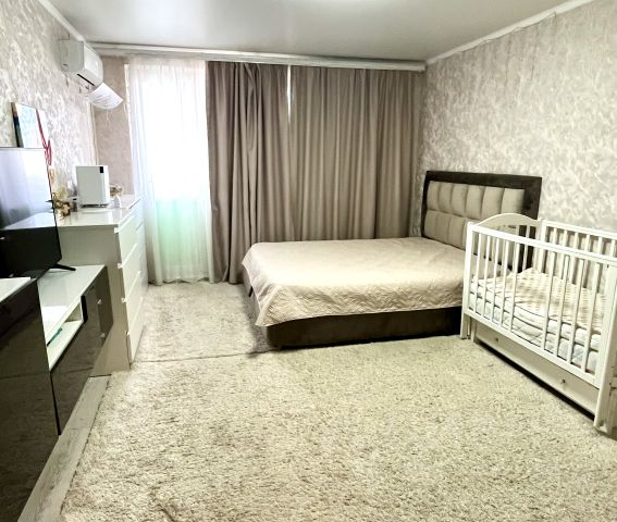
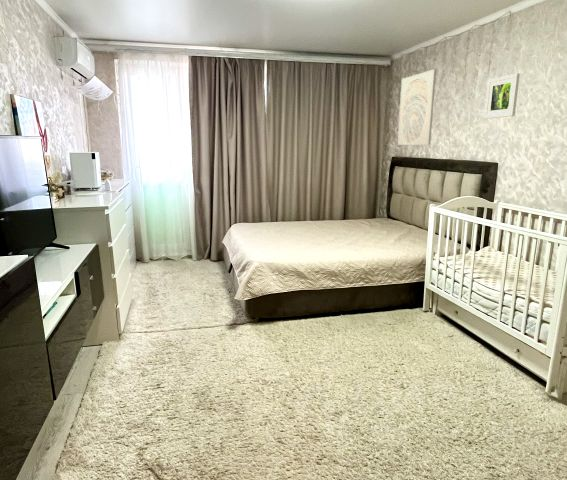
+ wall art (415, 110)
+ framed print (501, 97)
